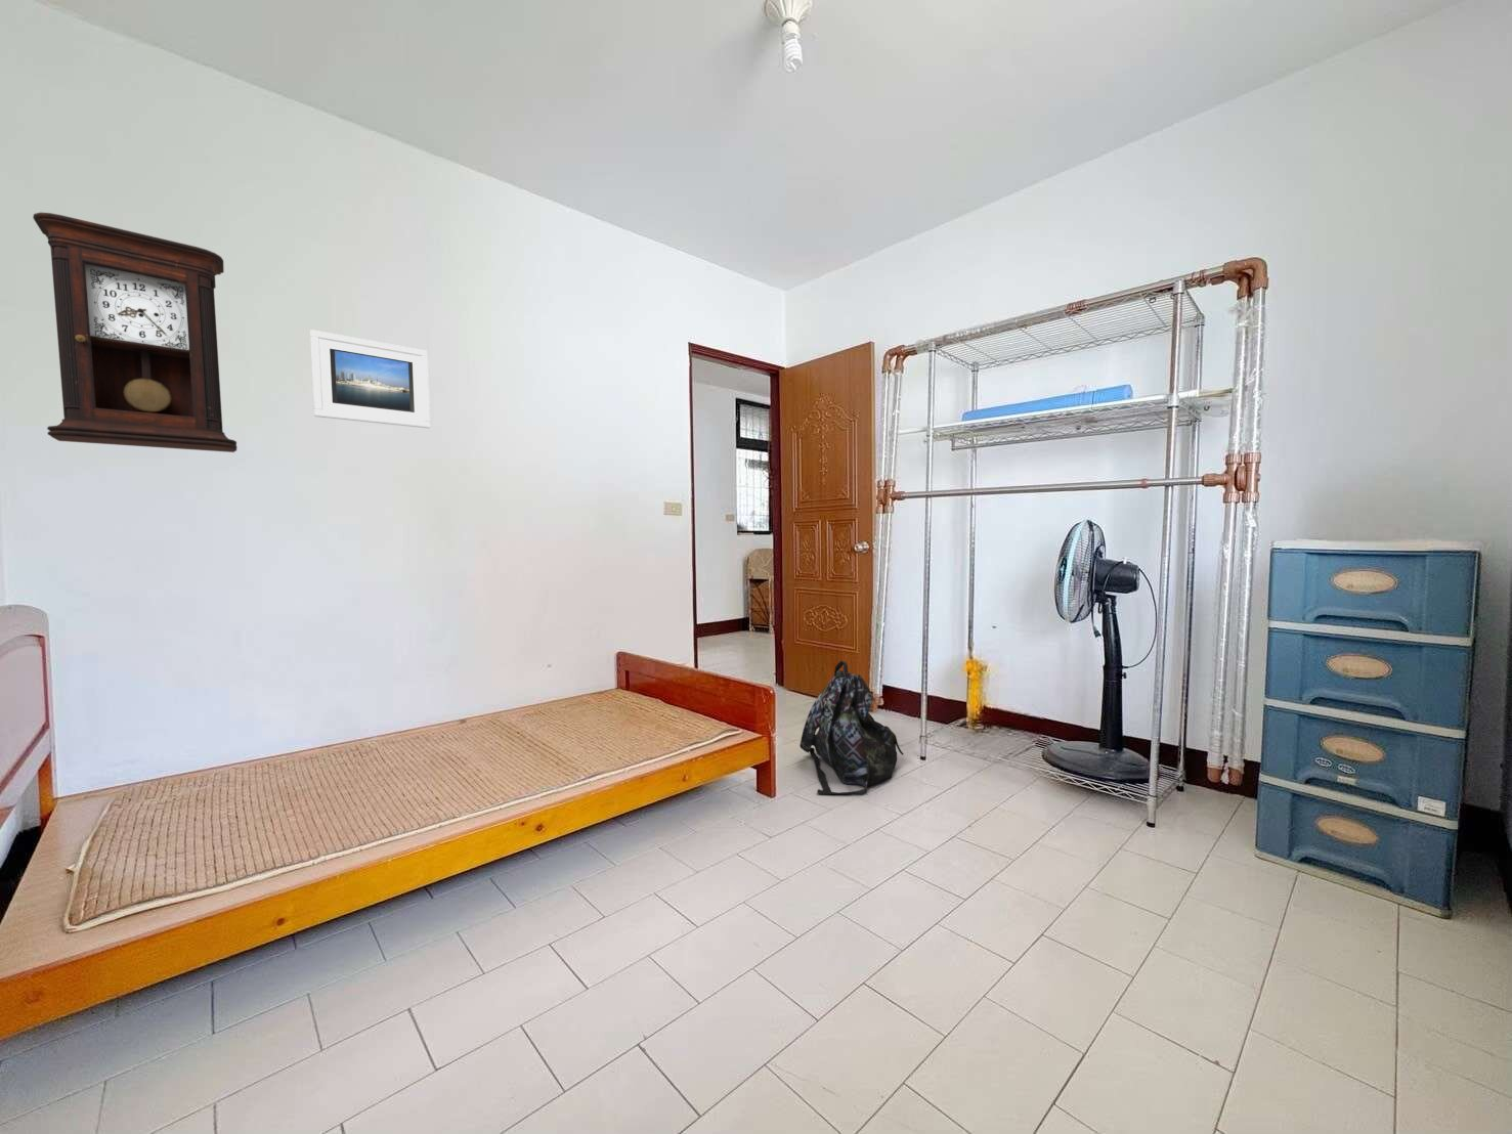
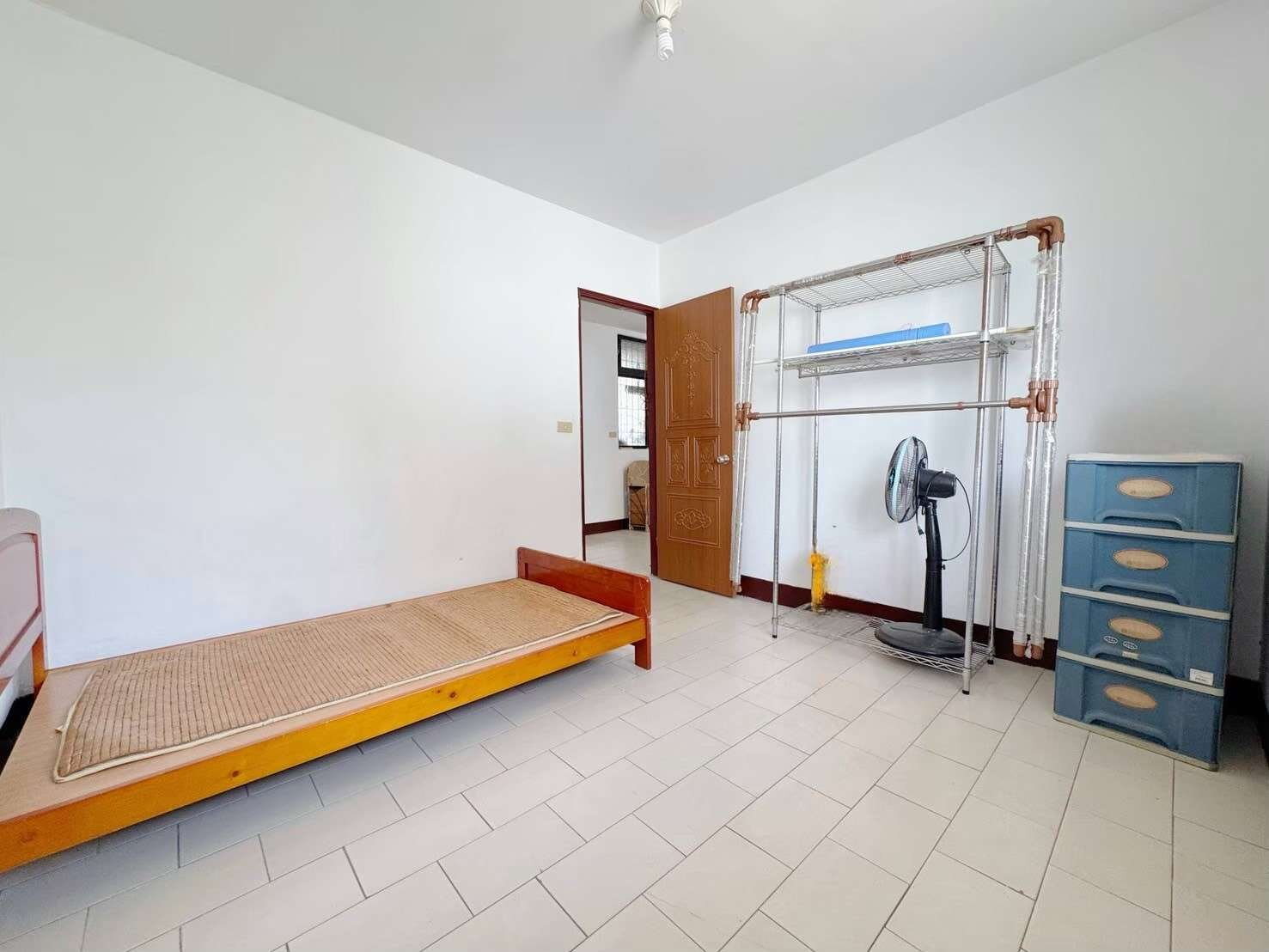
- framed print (373, 381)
- backpack (840, 716)
- pendulum clock (142, 344)
